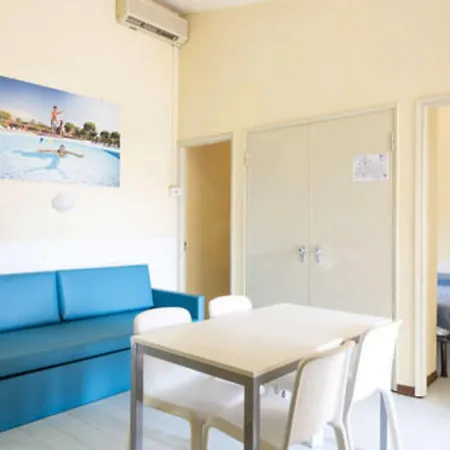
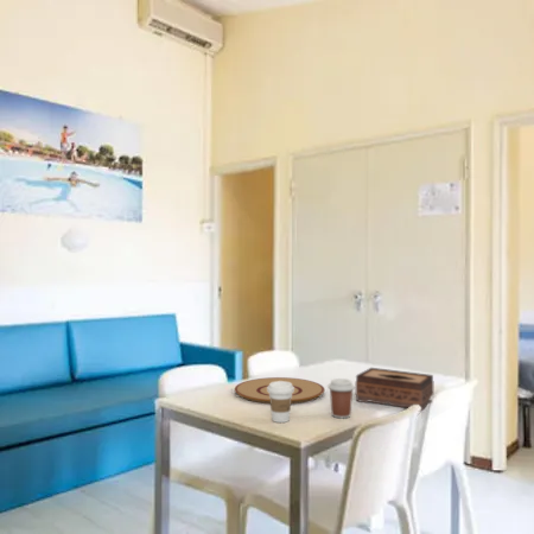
+ tissue box (394, 388)
+ coffee cup (280, 401)
+ coffee cup (341, 398)
+ plate (278, 381)
